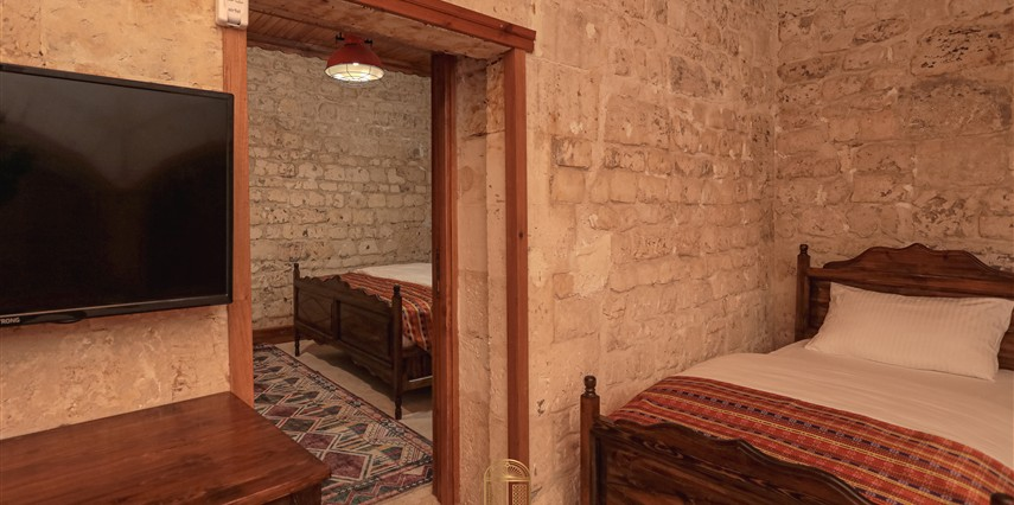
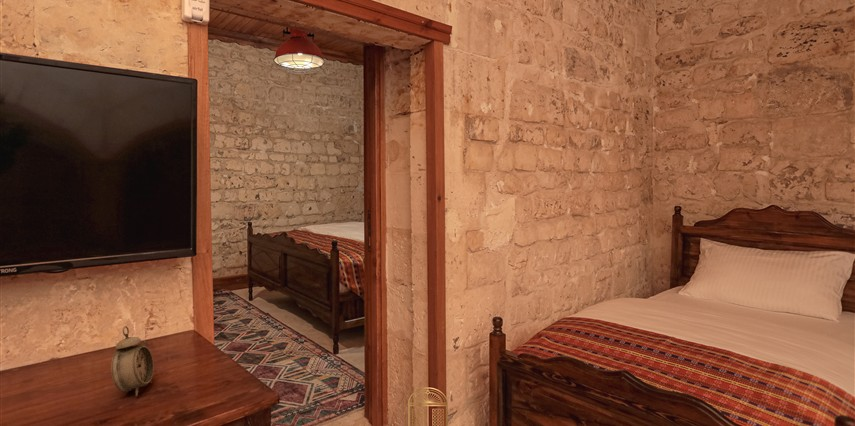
+ alarm clock (132, 358)
